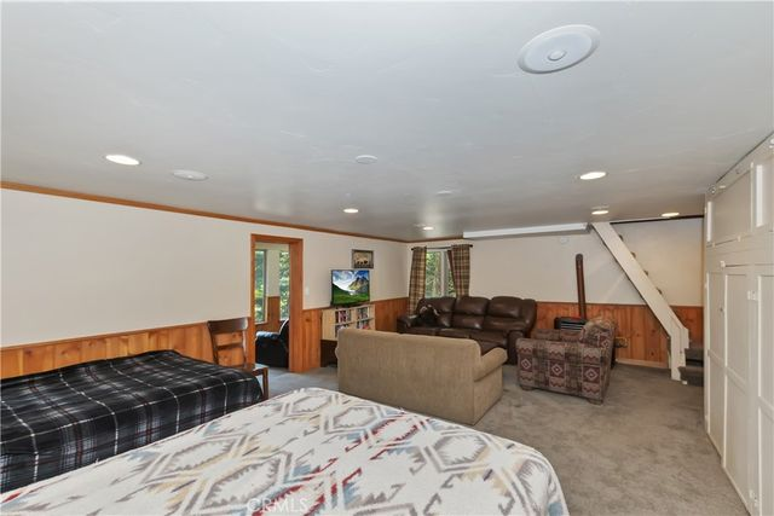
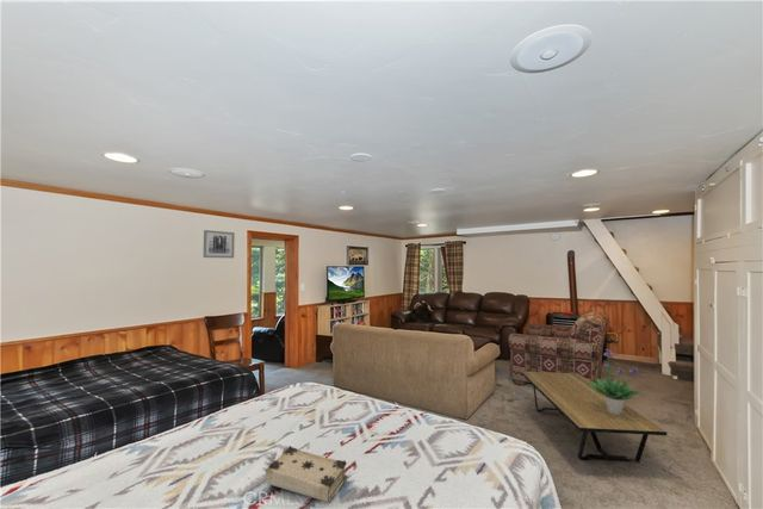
+ coffee table (578, 414)
+ book (306, 472)
+ wall art (219, 244)
+ potted plant (614, 381)
